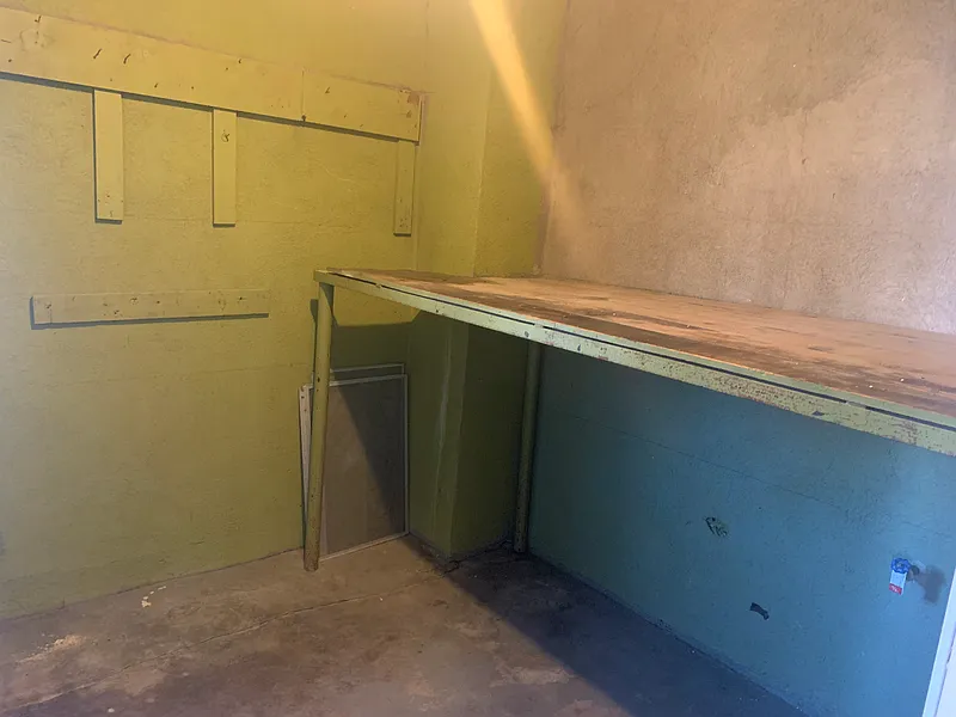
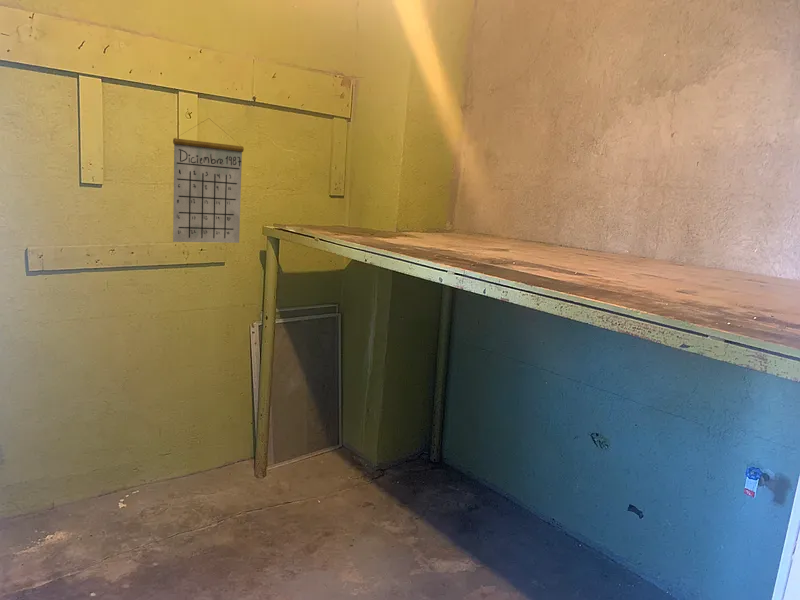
+ calendar (208, 181)
